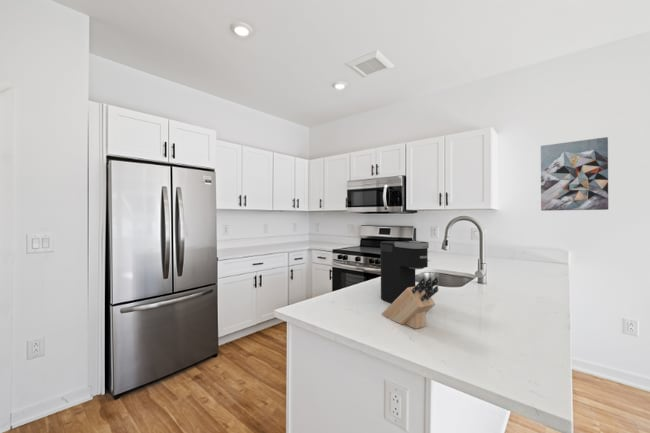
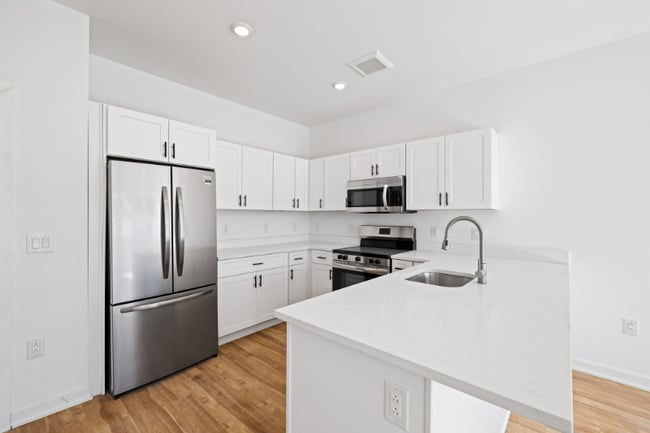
- knife block (410, 297)
- coffee maker (403, 272)
- wall art (572, 176)
